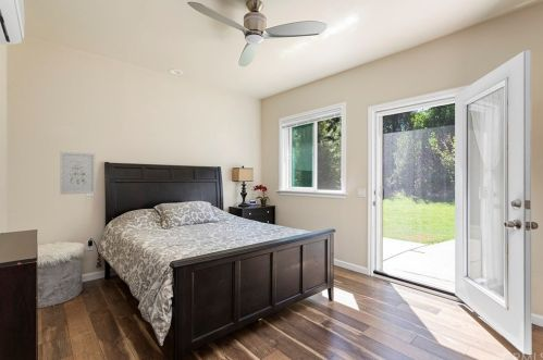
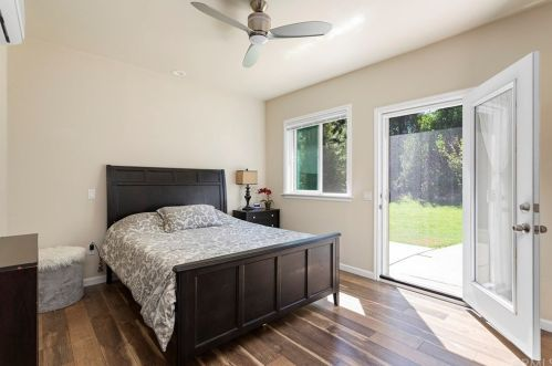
- wall art (77, 173)
